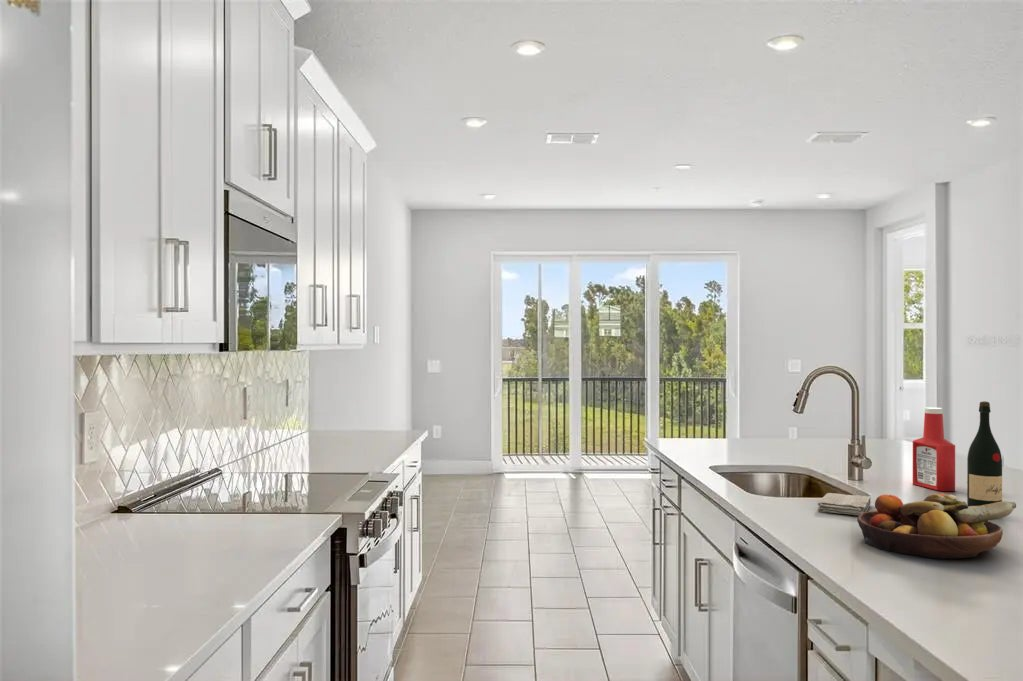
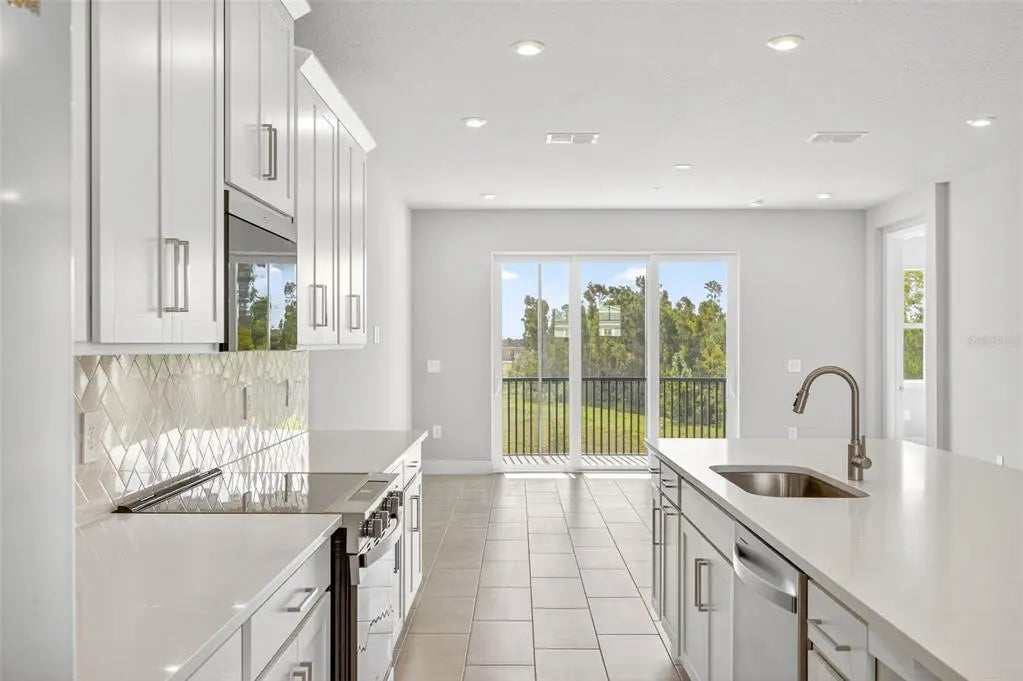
- washcloth (844, 502)
- fruit bowl (928, 517)
- wine bottle (984, 457)
- soap bottle (933, 447)
